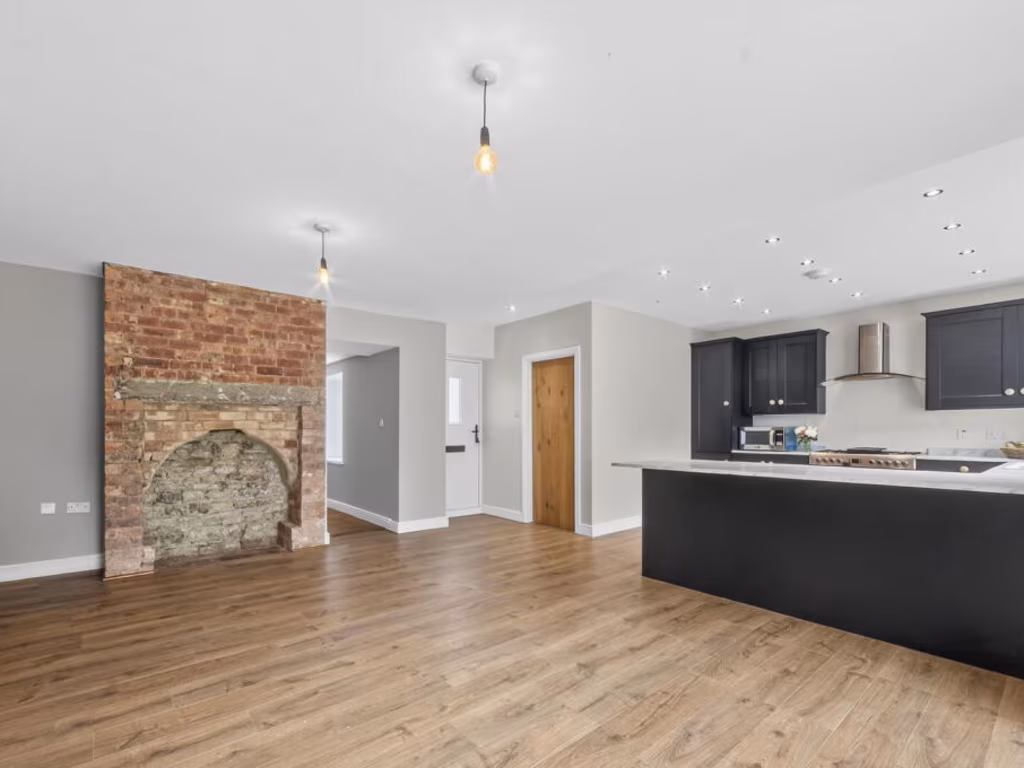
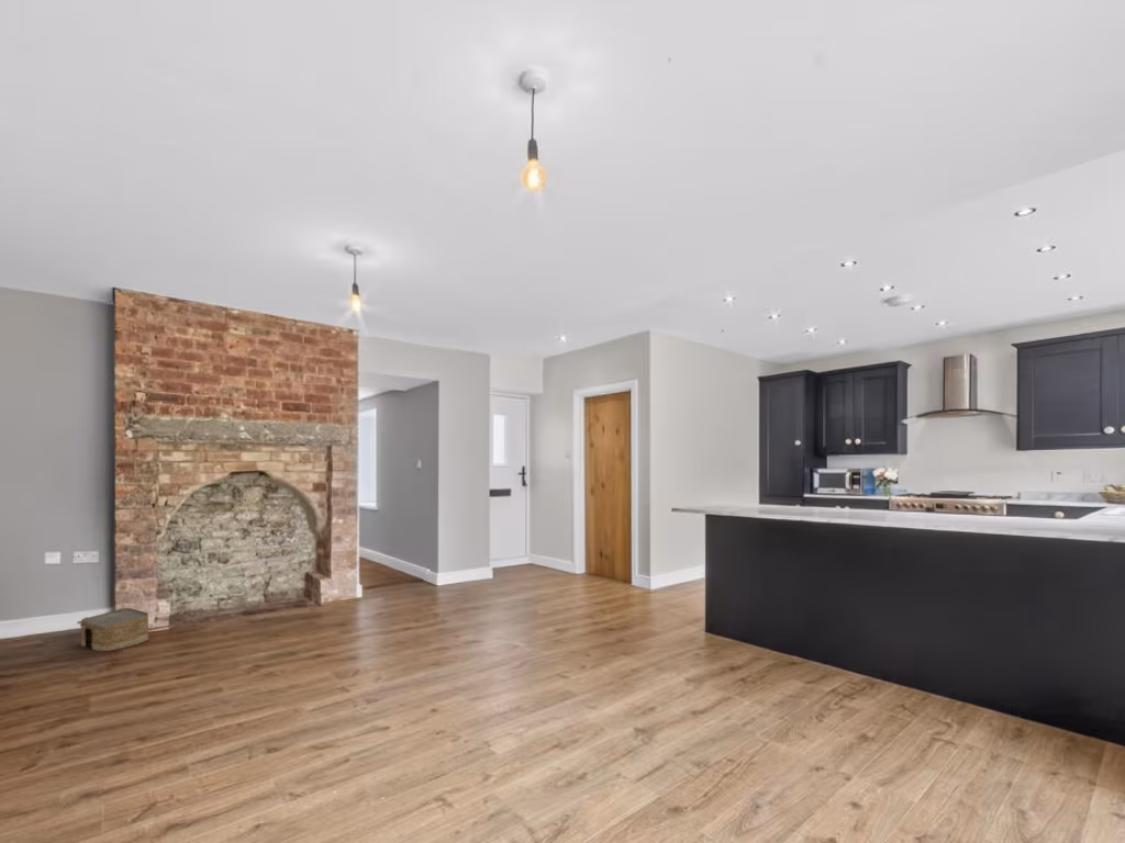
+ woven basket (113, 629)
